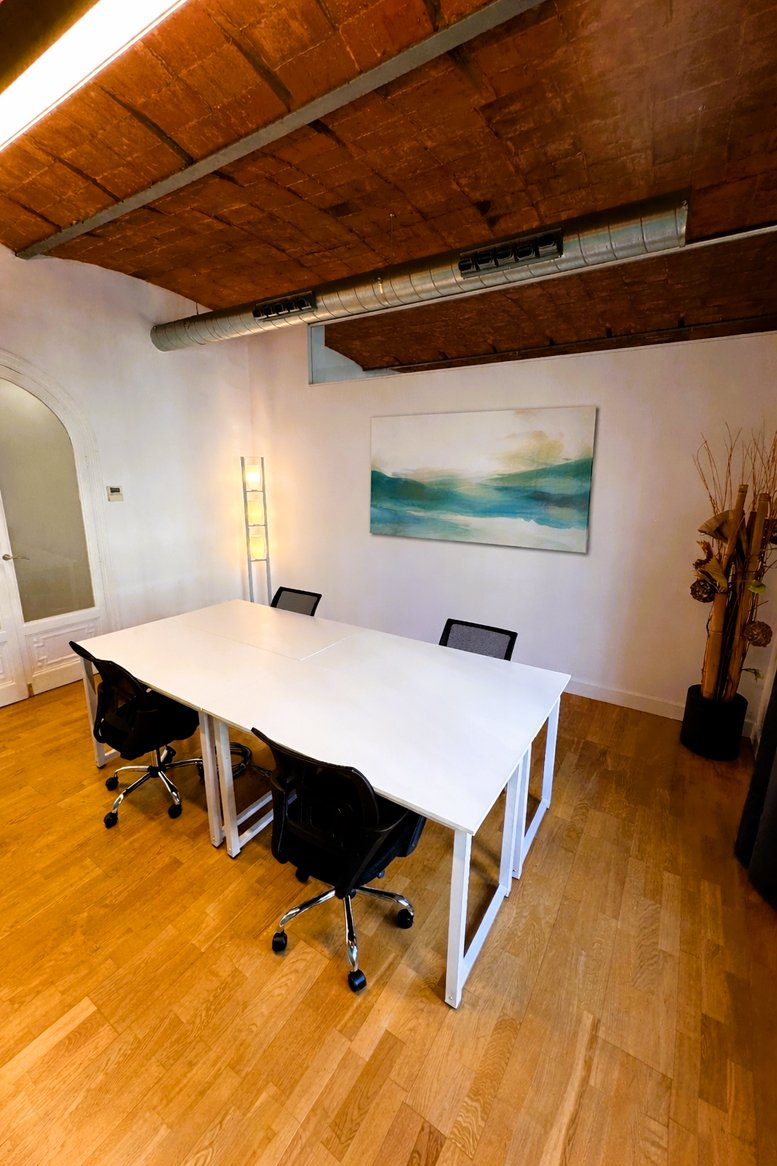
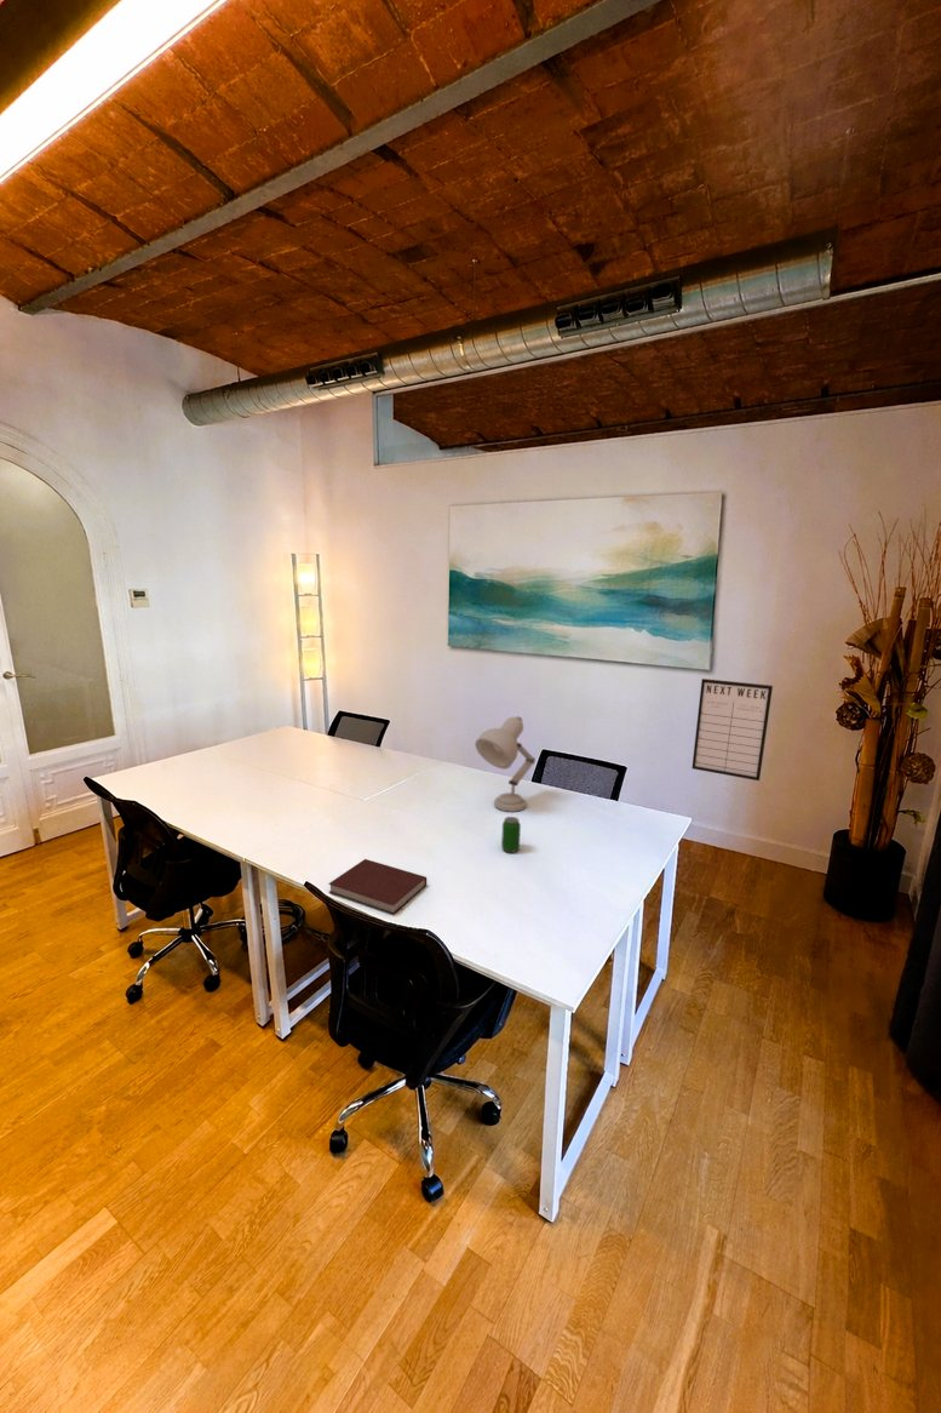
+ writing board (730, 728)
+ beverage can (511, 834)
+ desk lamp (506, 763)
+ notebook (378, 883)
